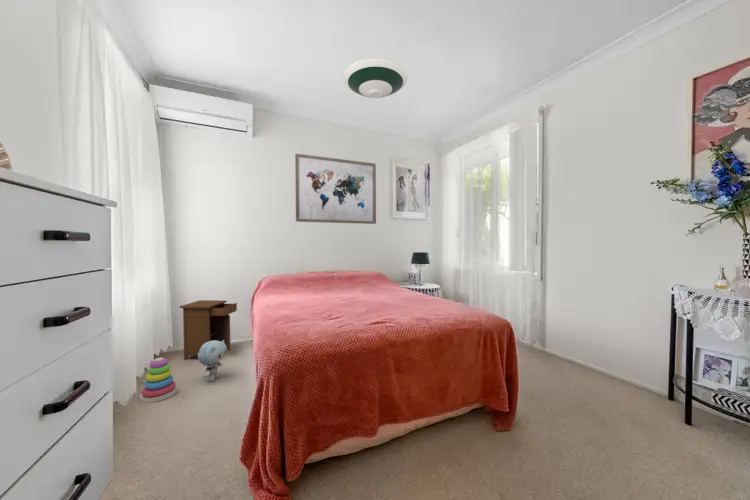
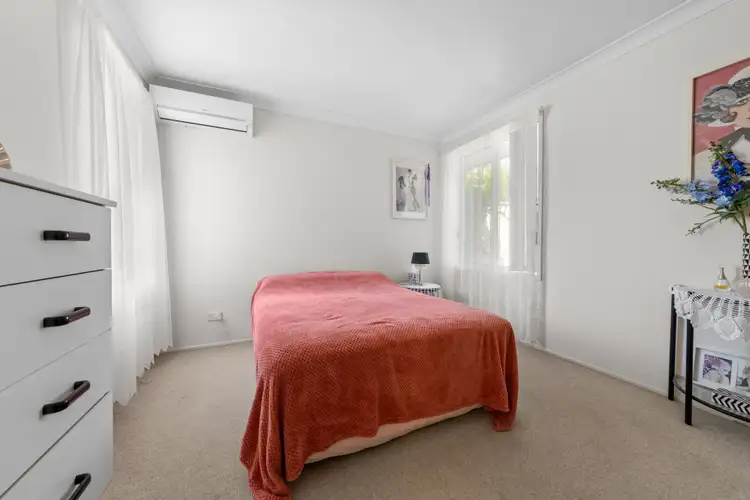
- nightstand (211, 329)
- plush toy (213, 360)
- wall art (338, 191)
- stacking toy (158, 376)
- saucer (375, 86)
